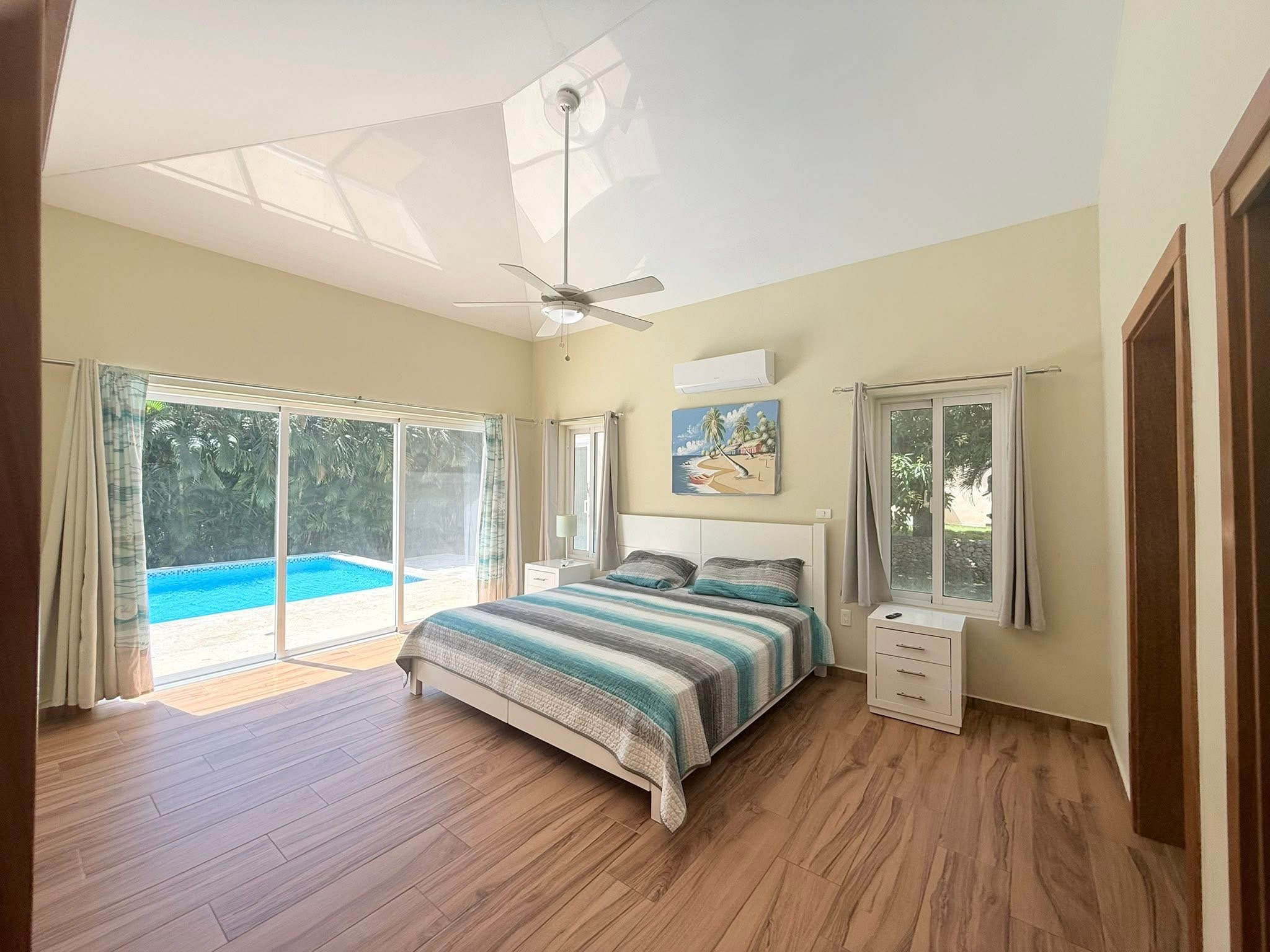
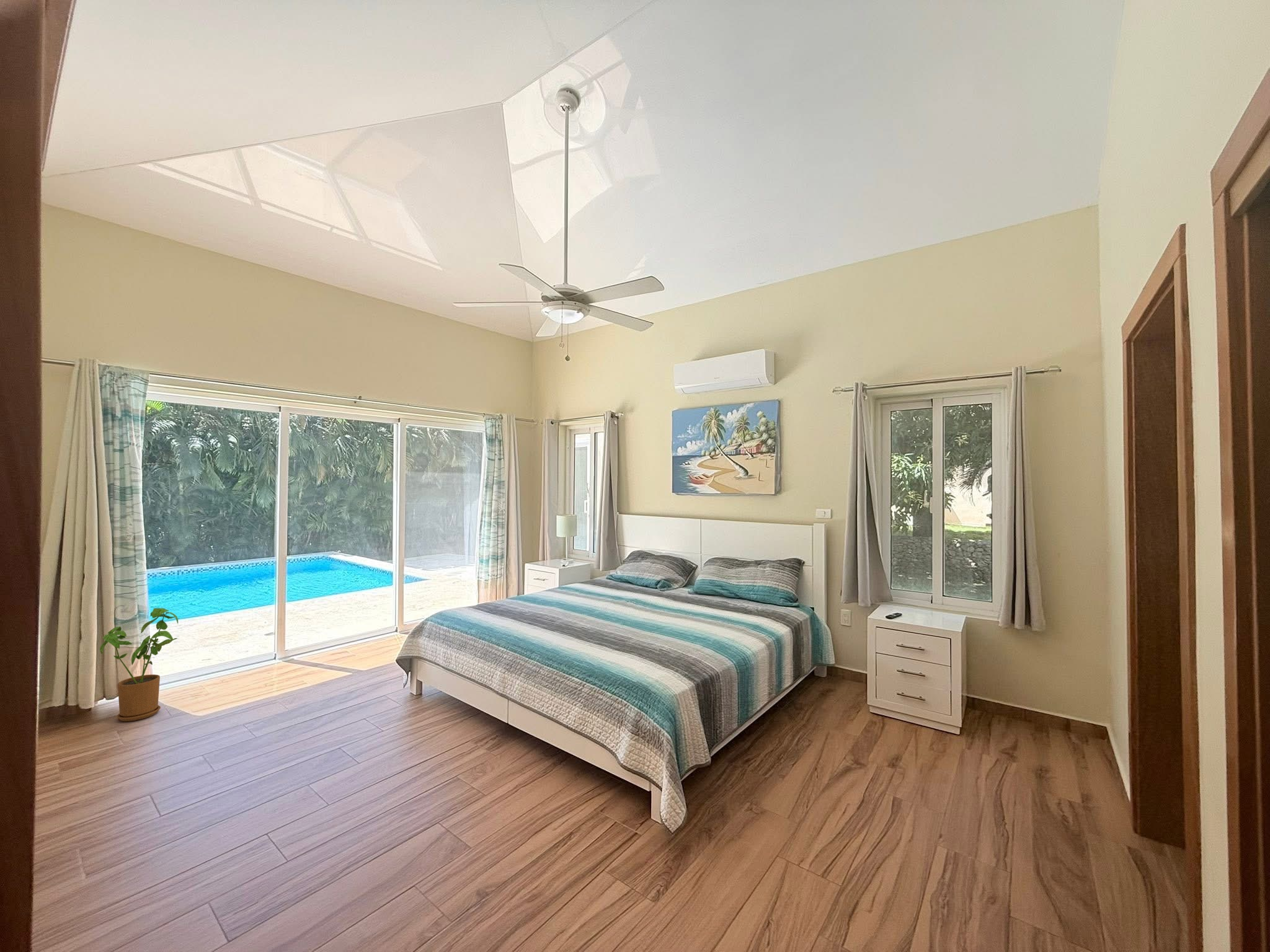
+ house plant (144, 663)
